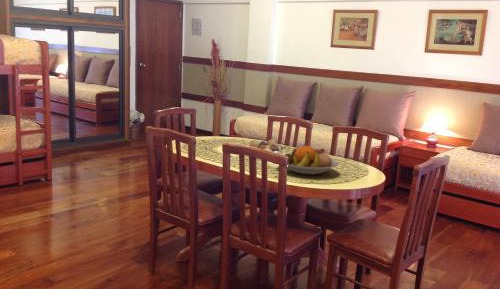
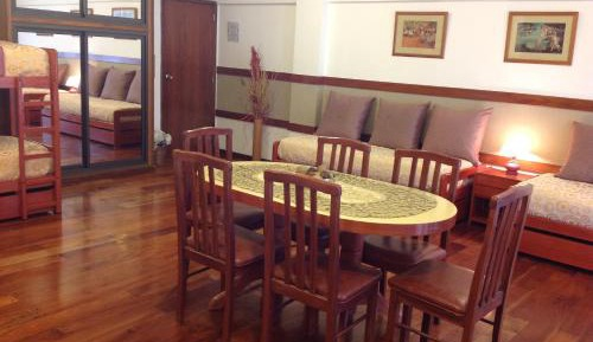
- fruit bowl (307, 157)
